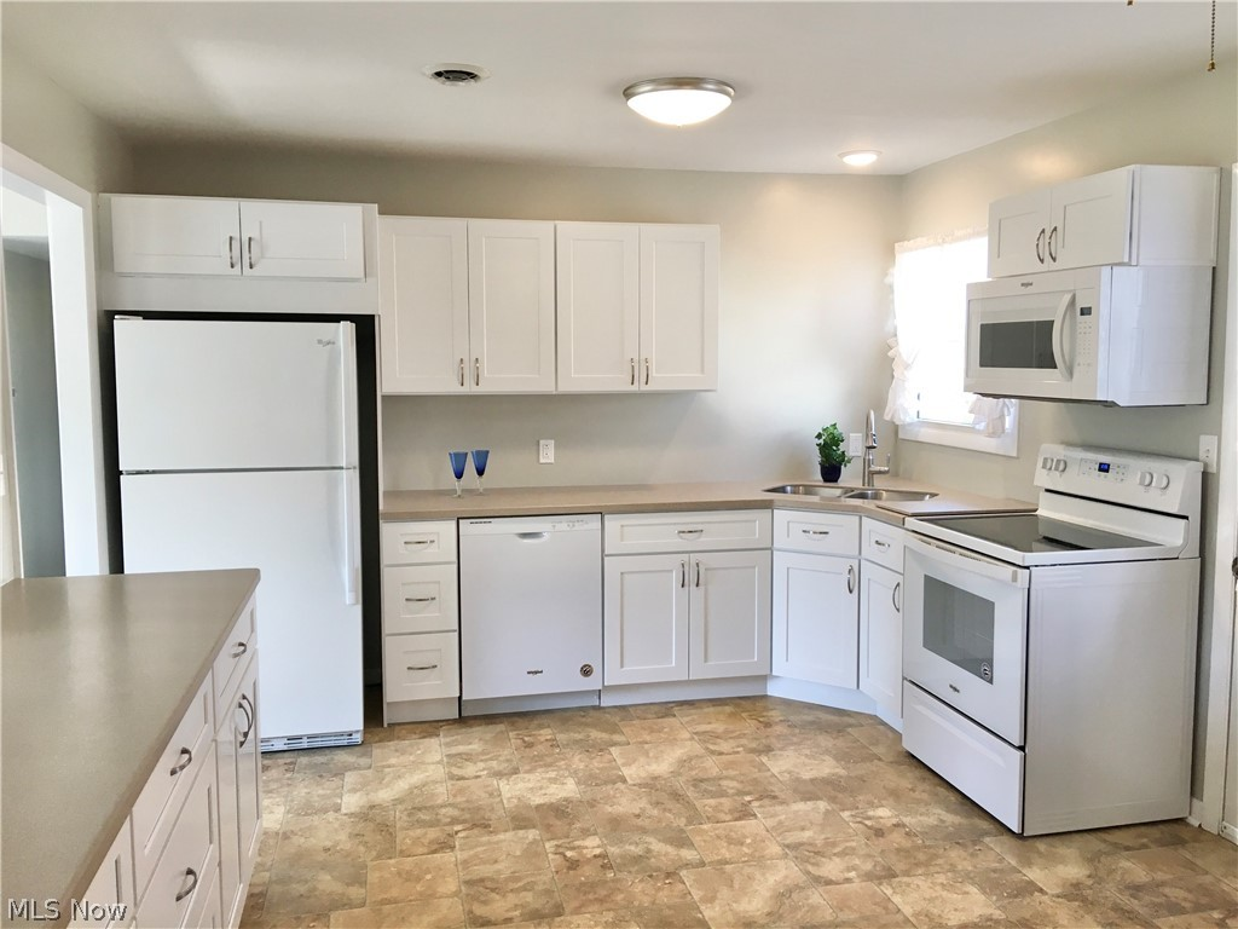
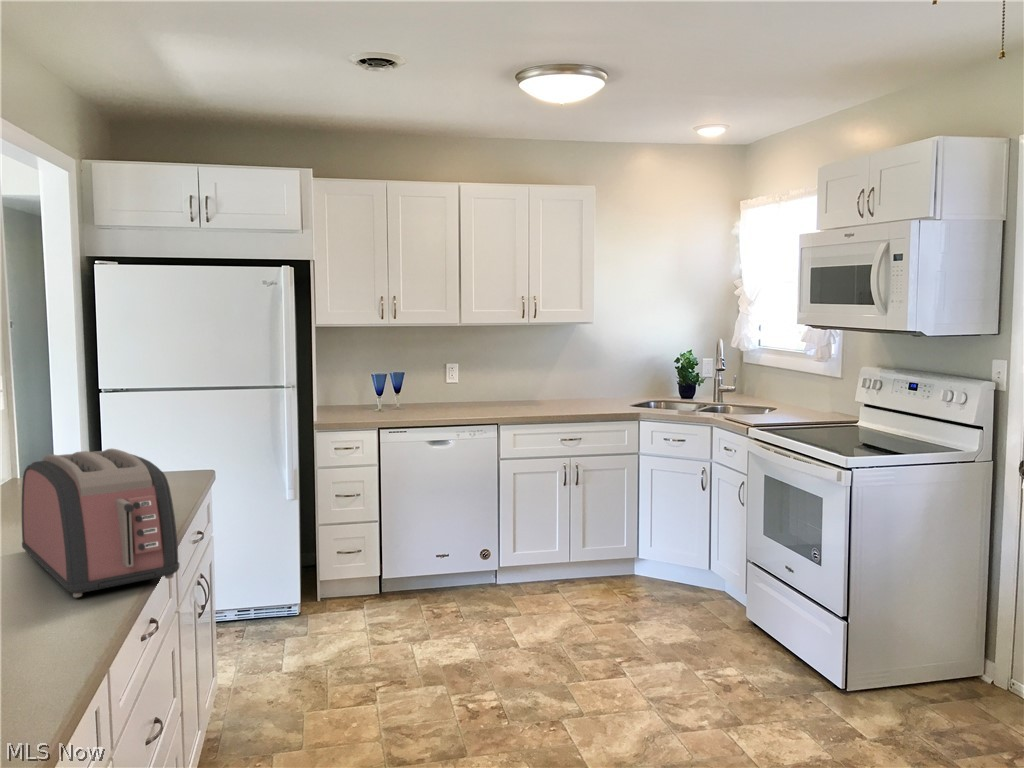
+ toaster (97, 511)
